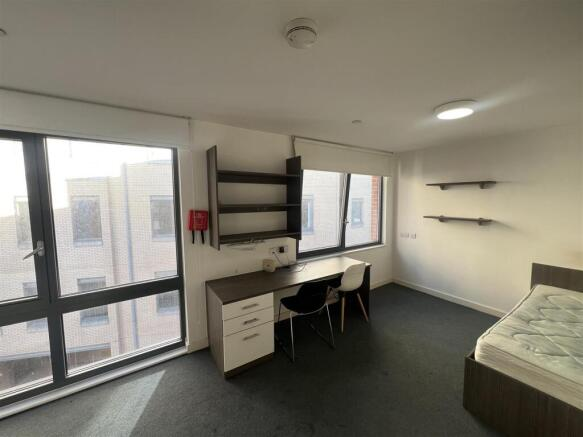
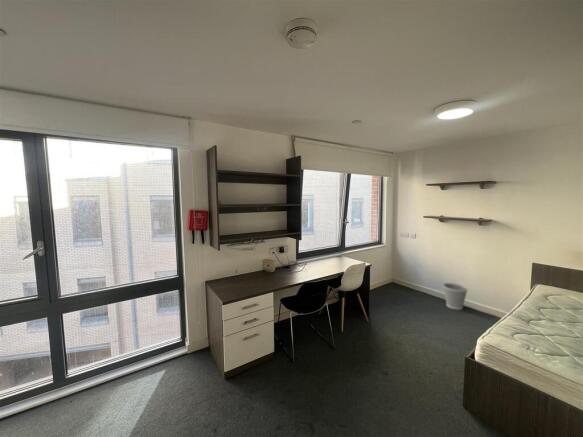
+ wastebasket (454, 296)
